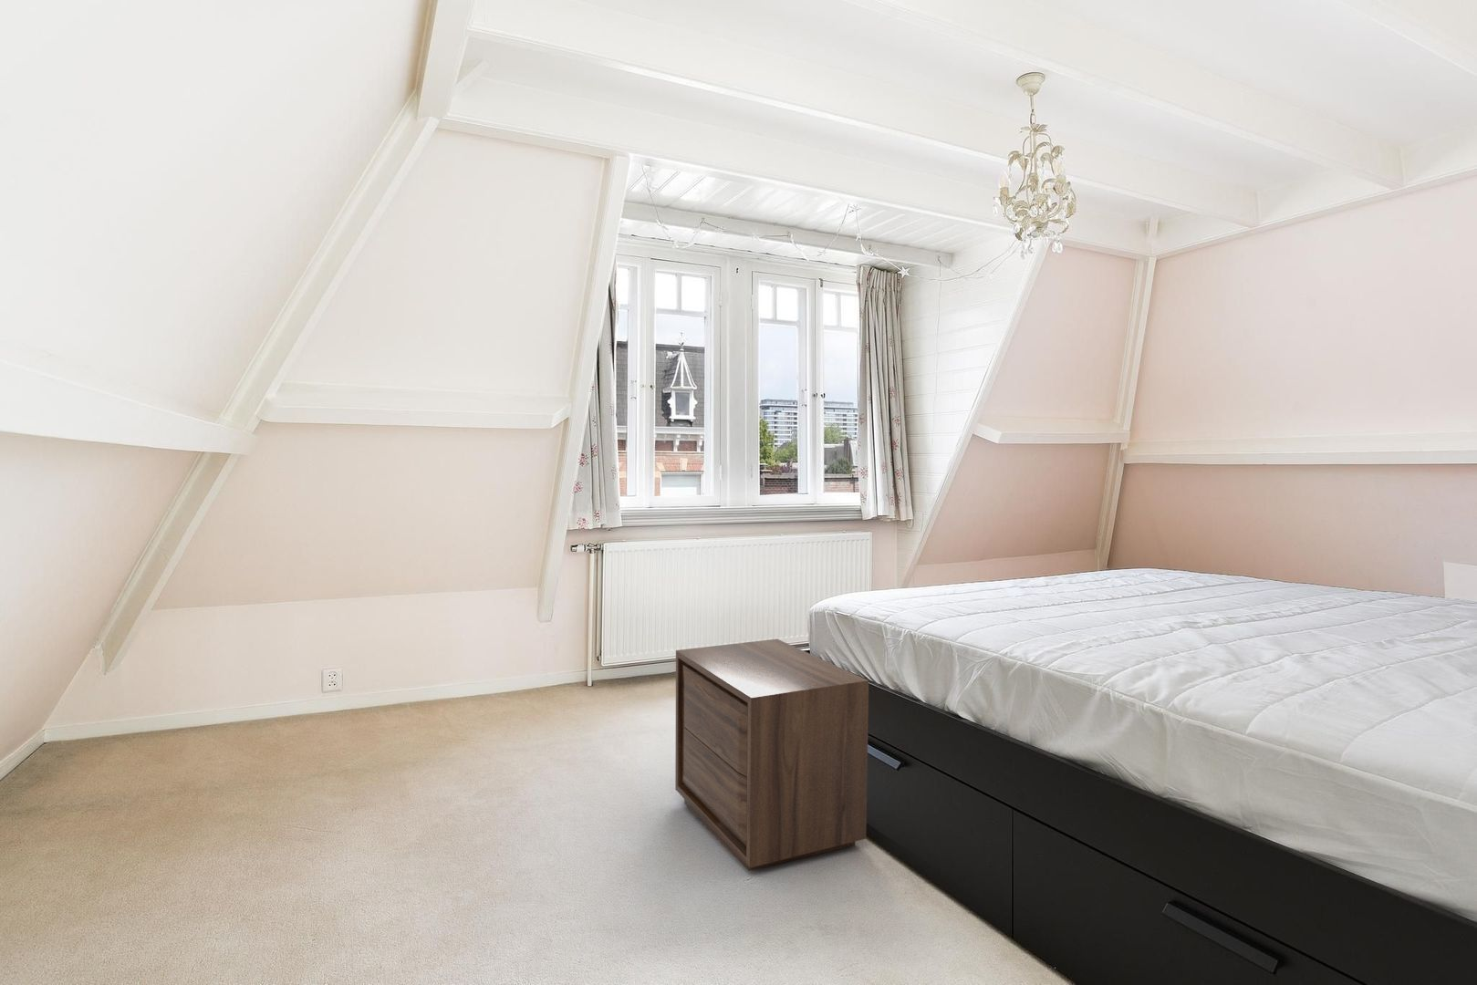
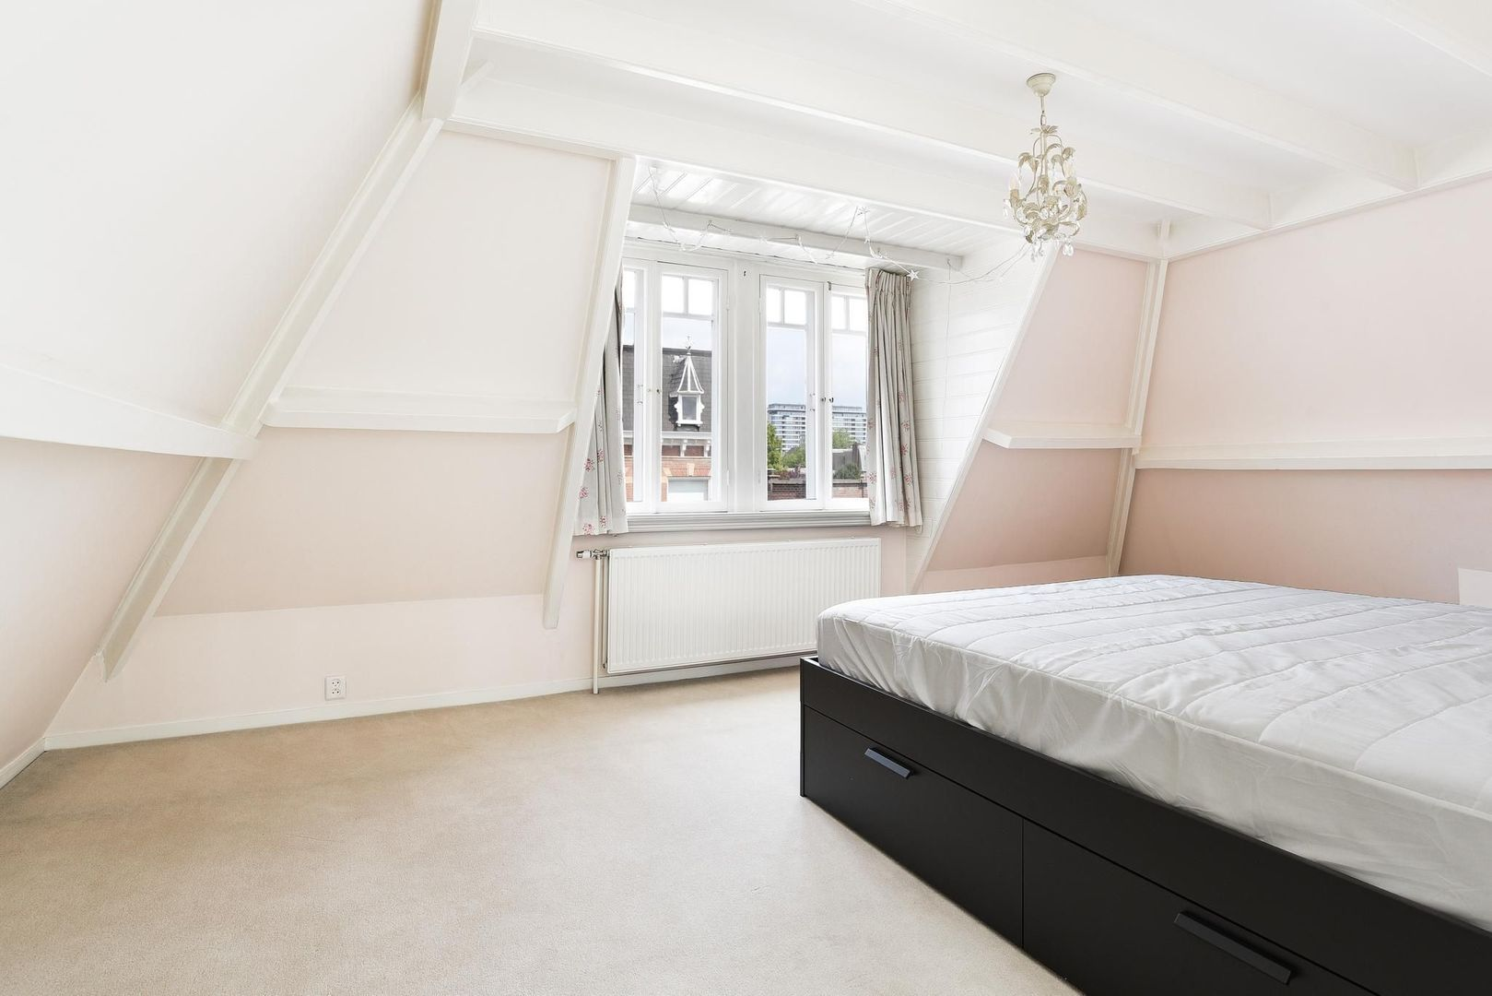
- nightstand (764, 744)
